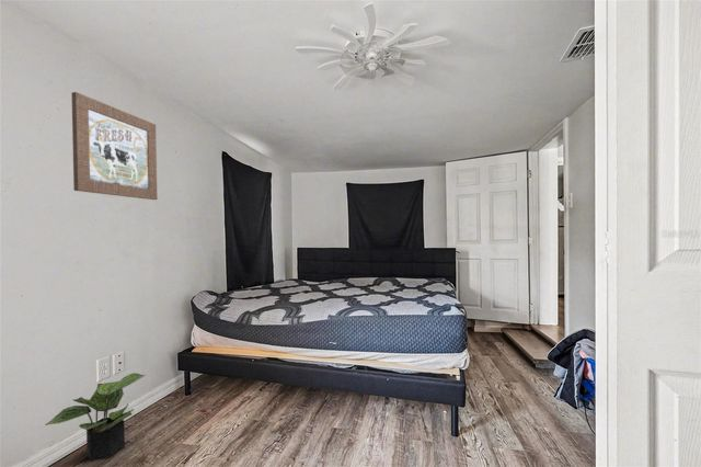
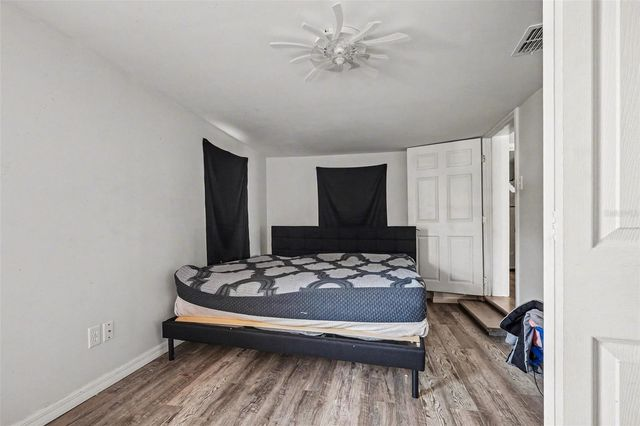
- wall art (119, 152)
- potted plant (104, 415)
